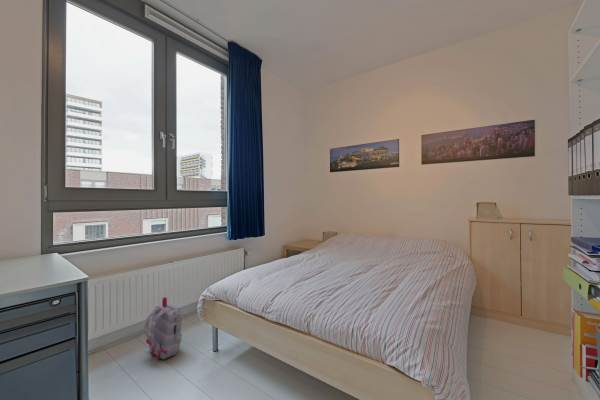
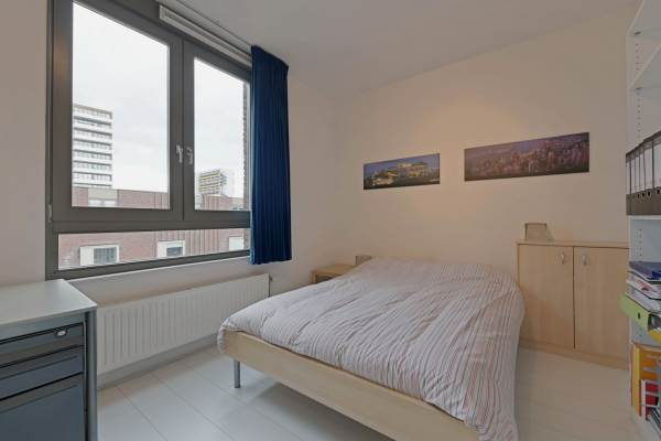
- backpack (162, 325)
